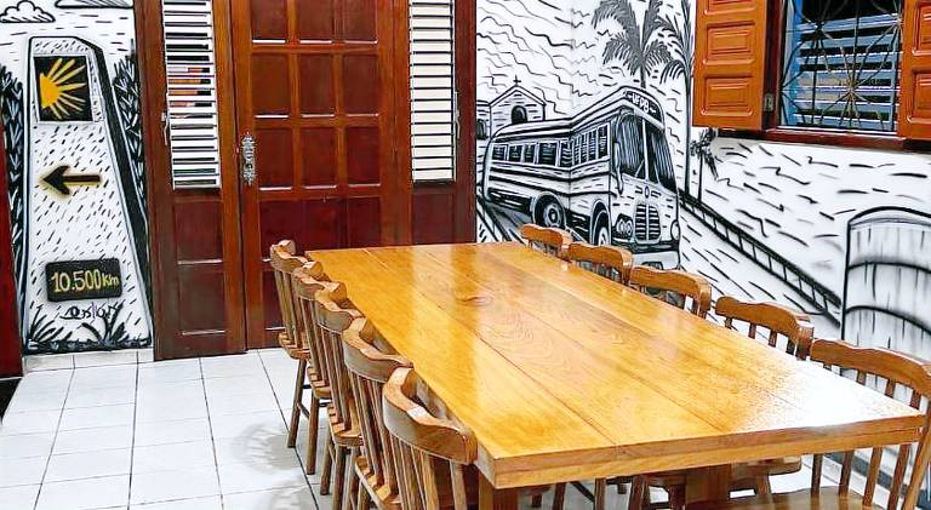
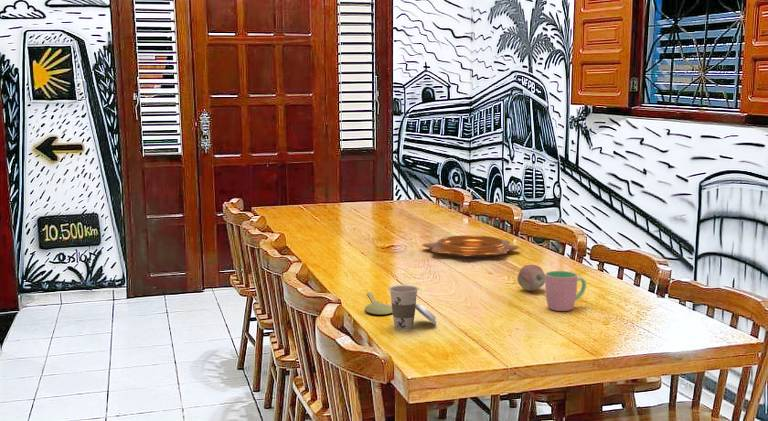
+ spoon (375, 302)
+ decorative bowl (470, 245)
+ fruit (532, 278)
+ cup (565, 290)
+ cup (412, 306)
